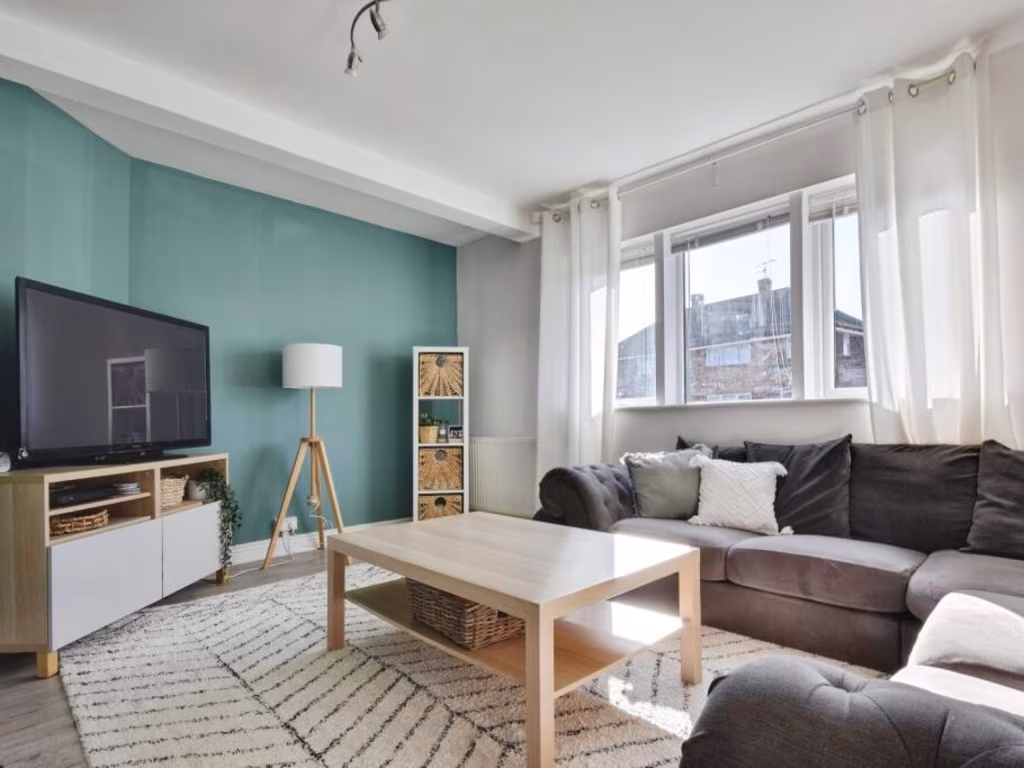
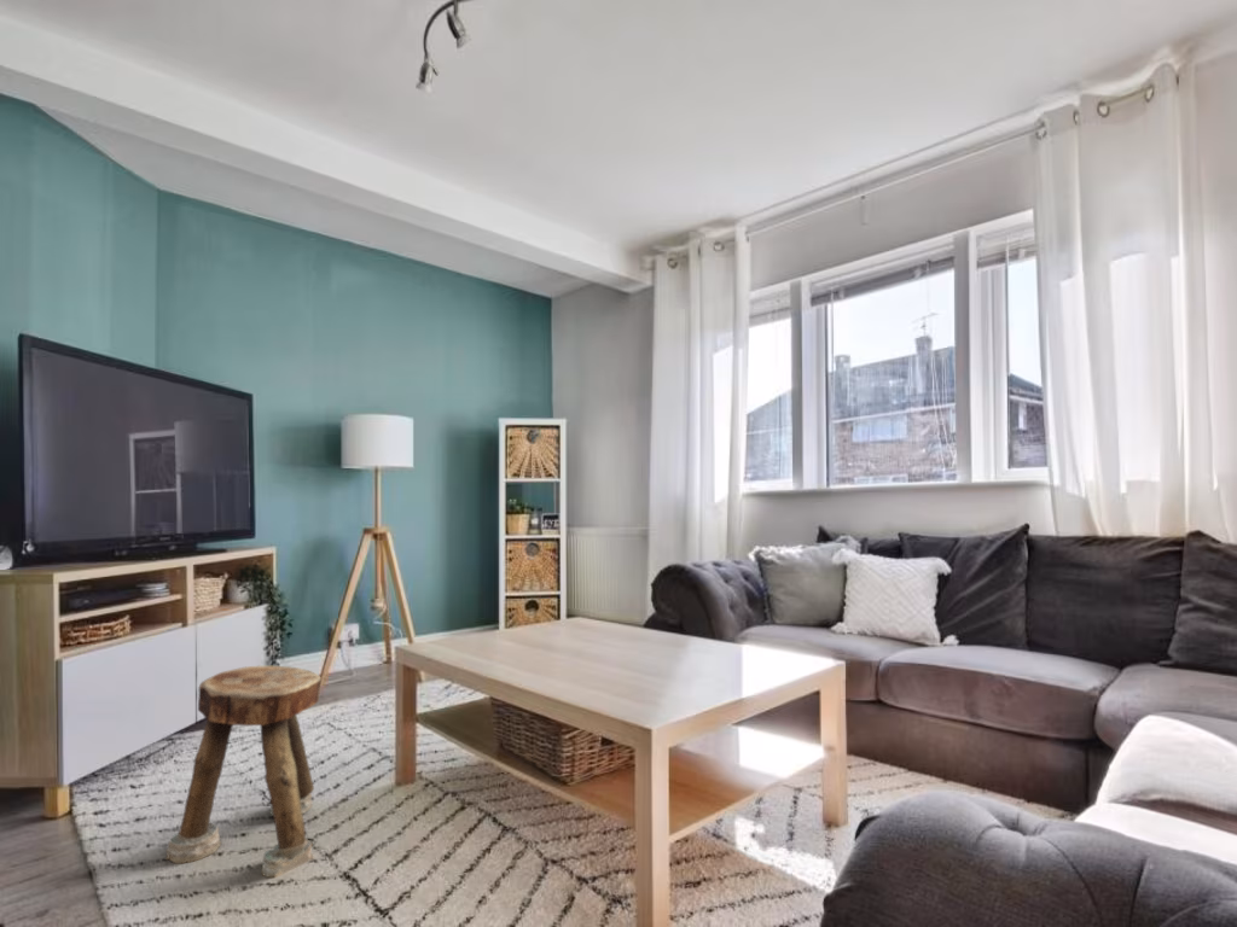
+ stool (267, 757)
